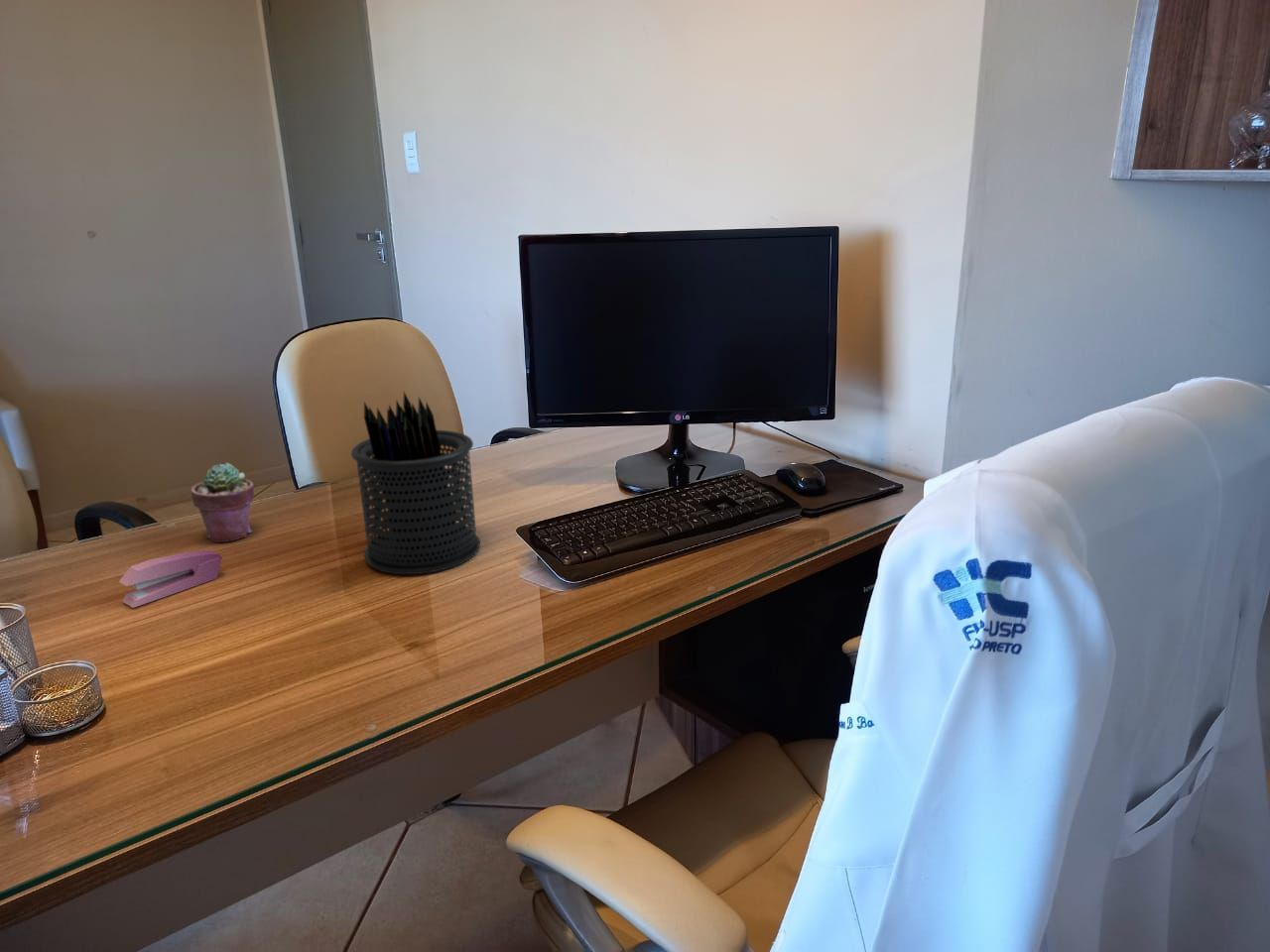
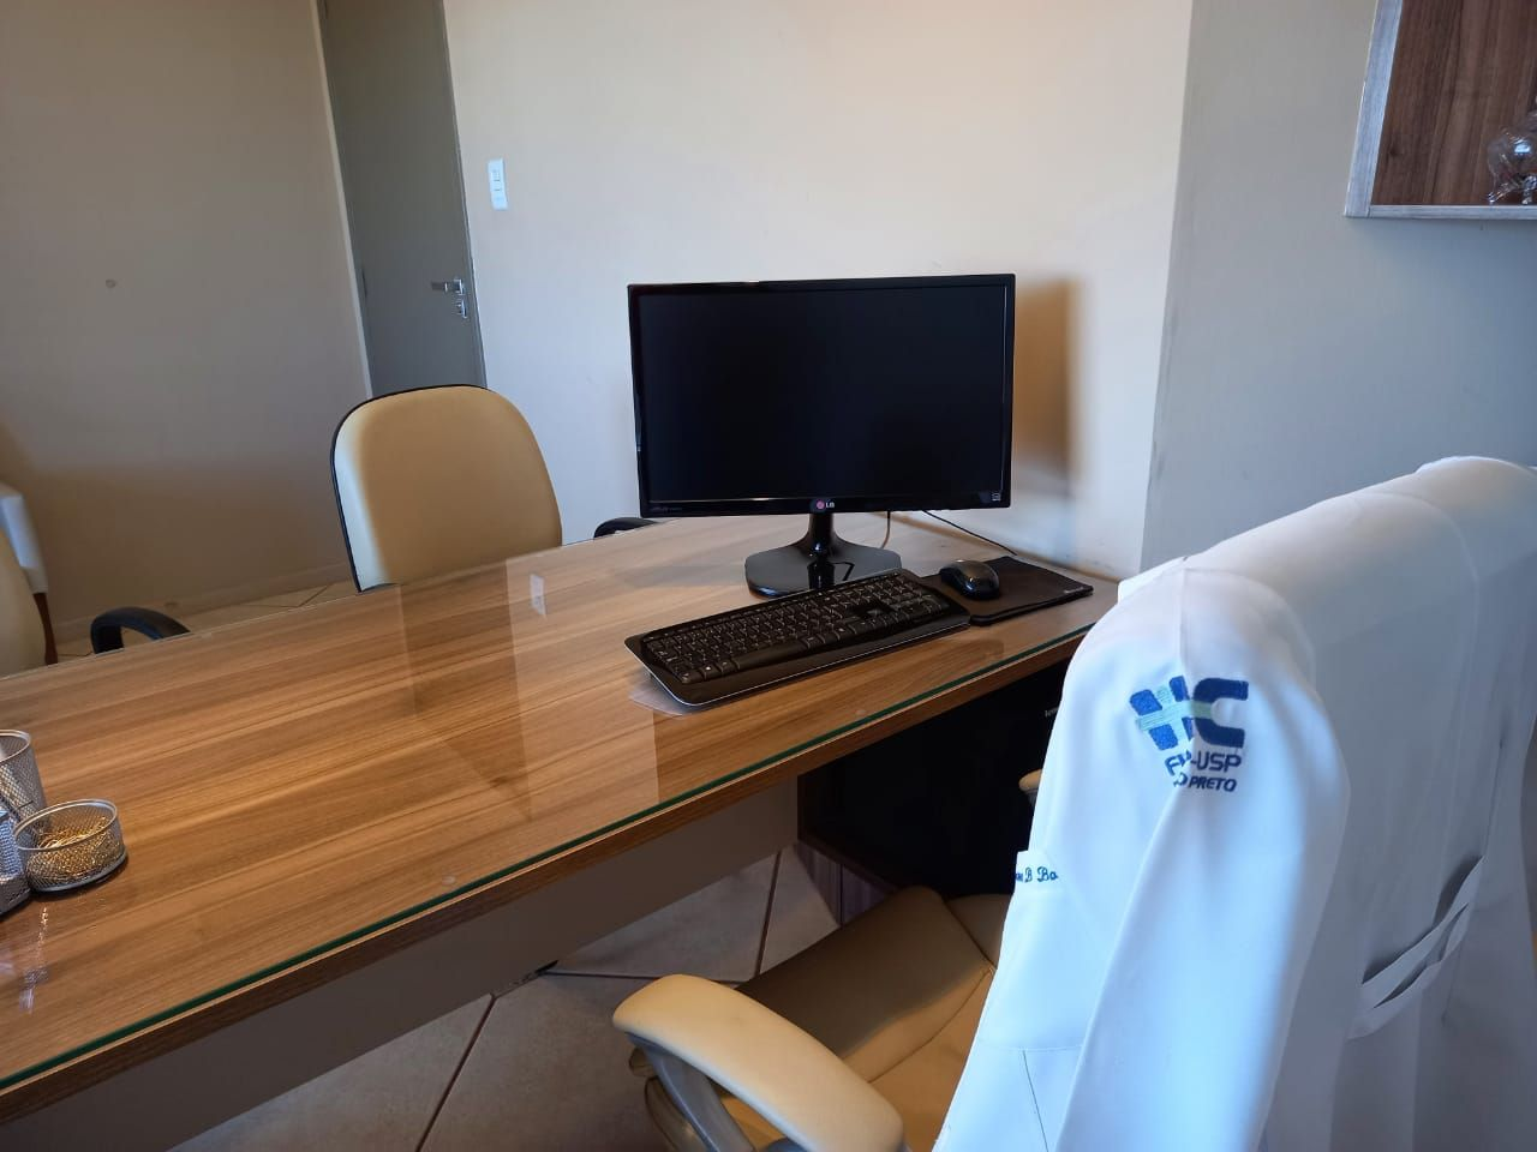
- potted succulent (224, 500)
- stapler (173, 572)
- pen holder (415, 472)
